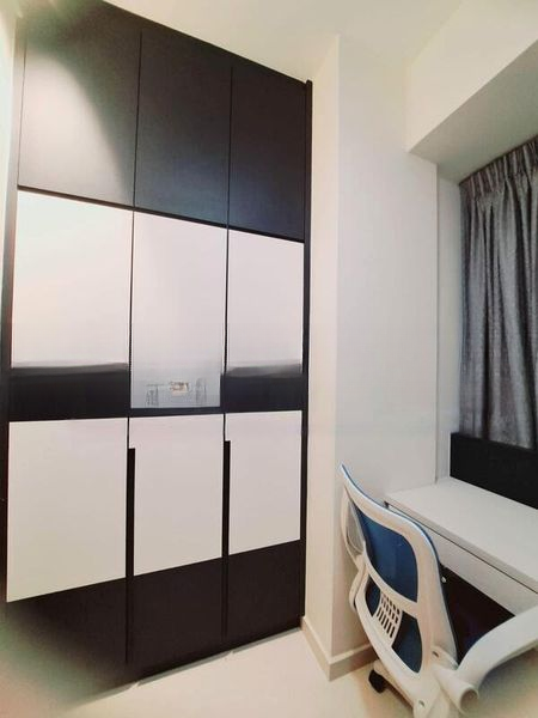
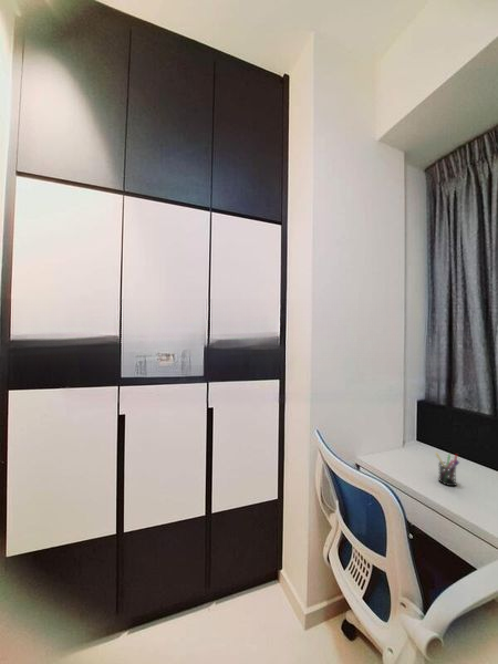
+ pen holder (448, 467)
